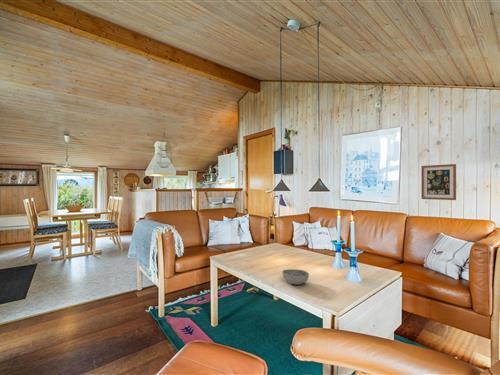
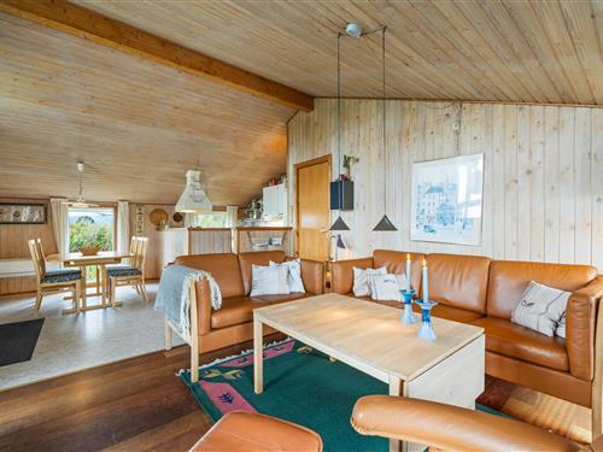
- wall art (438, 182)
- bowl (295, 277)
